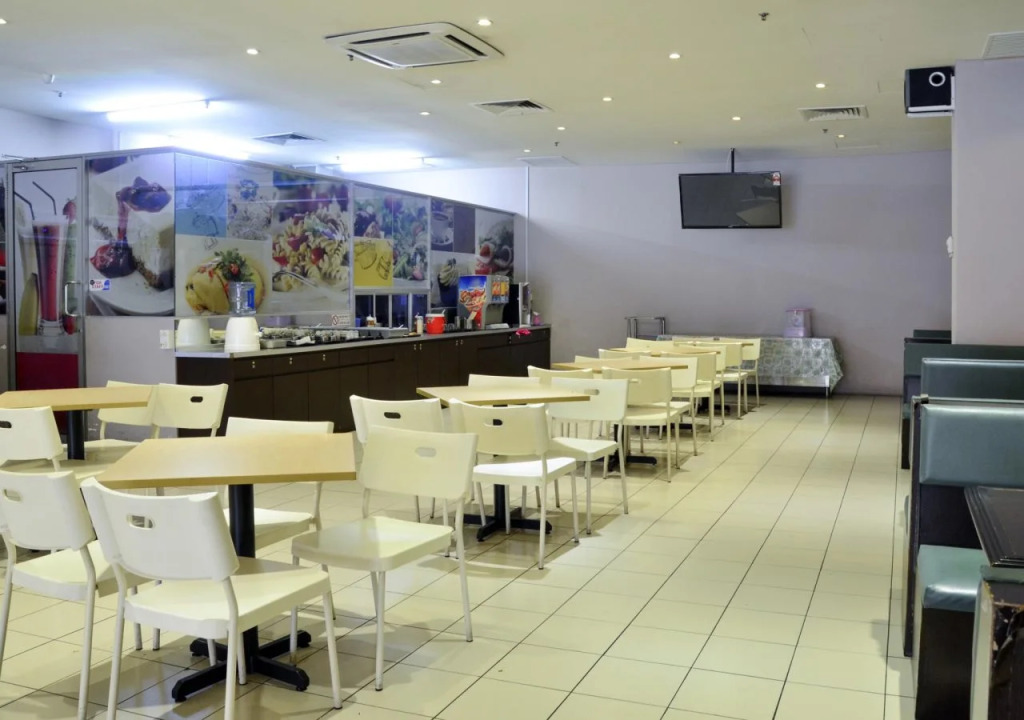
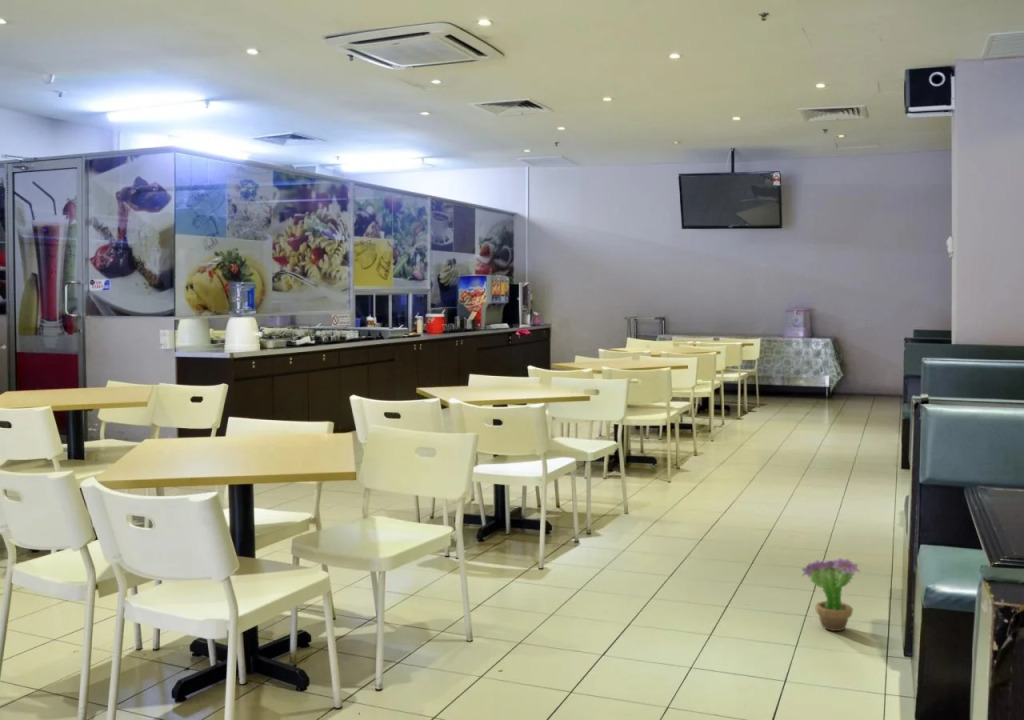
+ decorative plant (830, 590)
